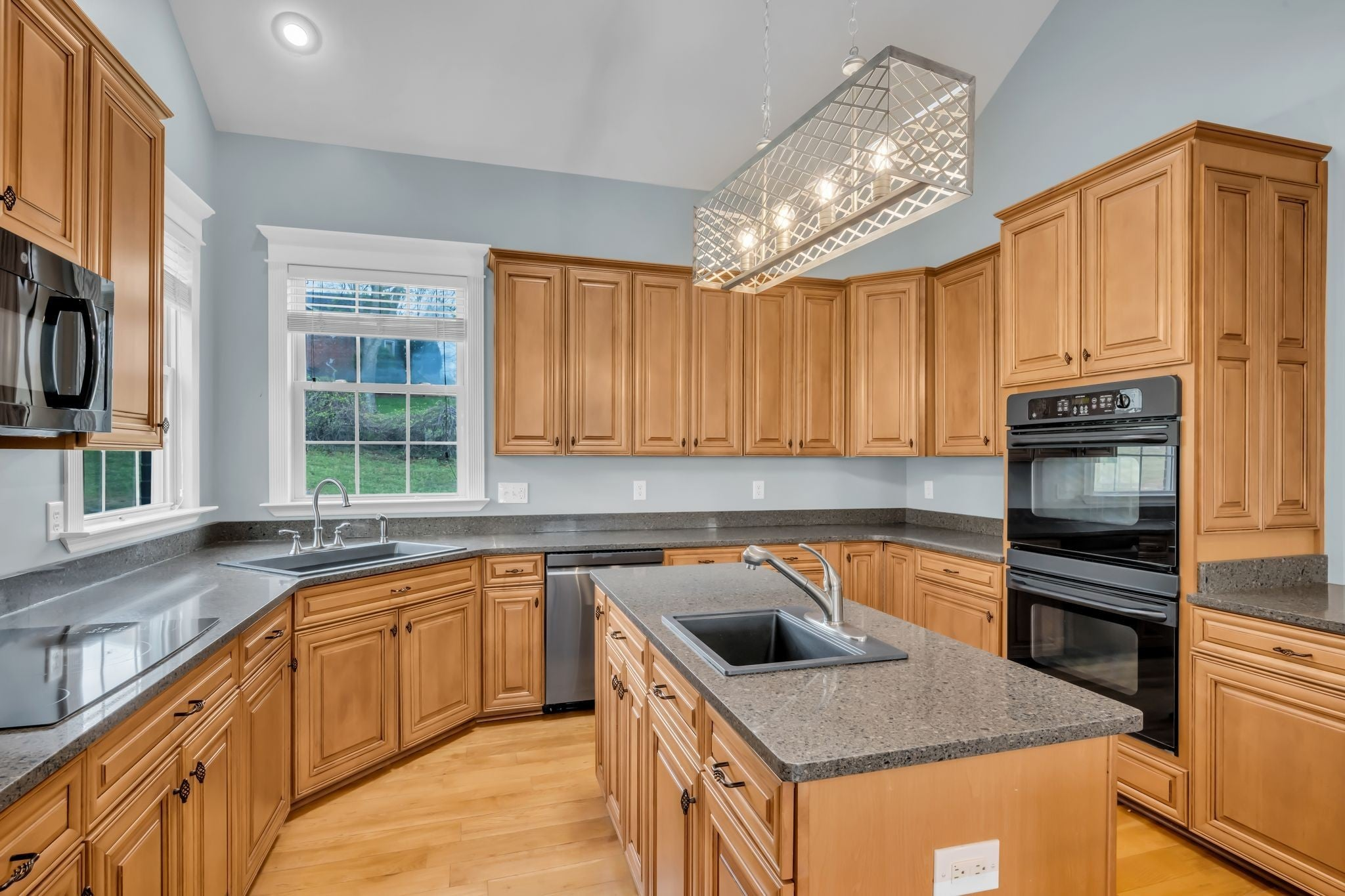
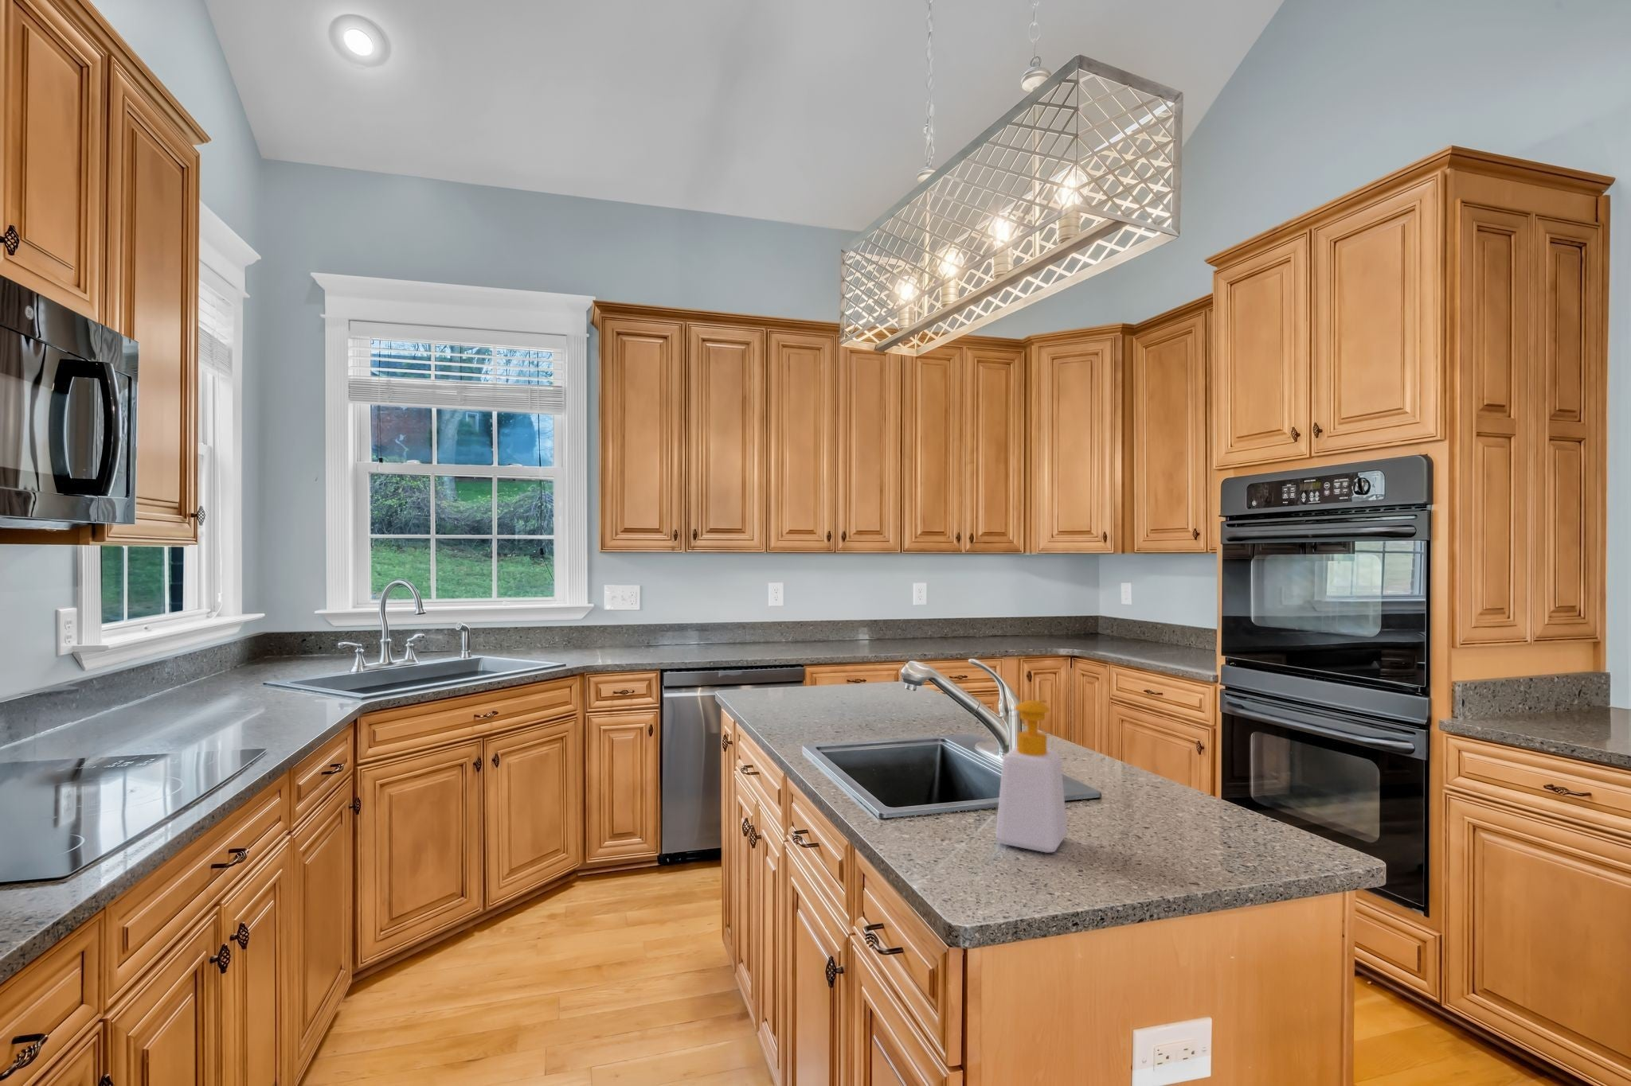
+ soap bottle (1034, 767)
